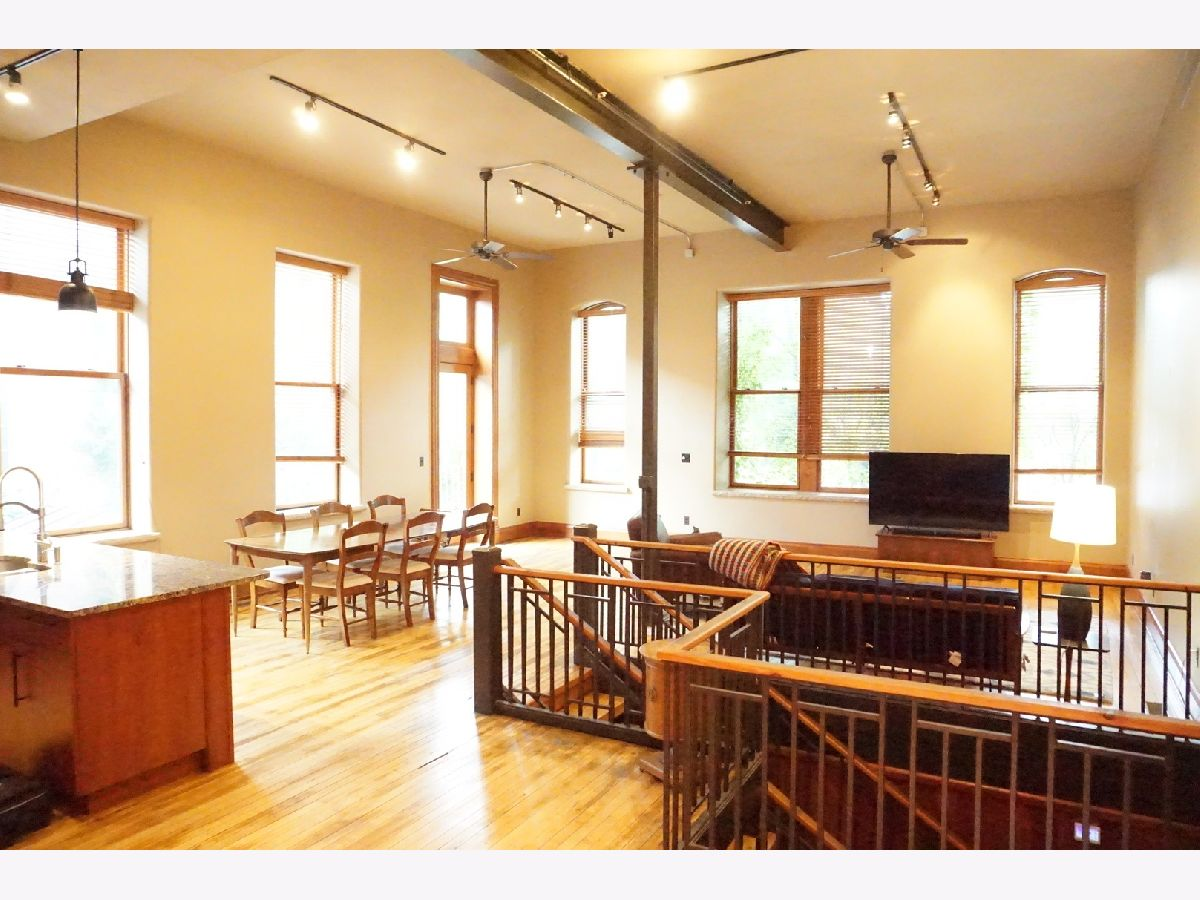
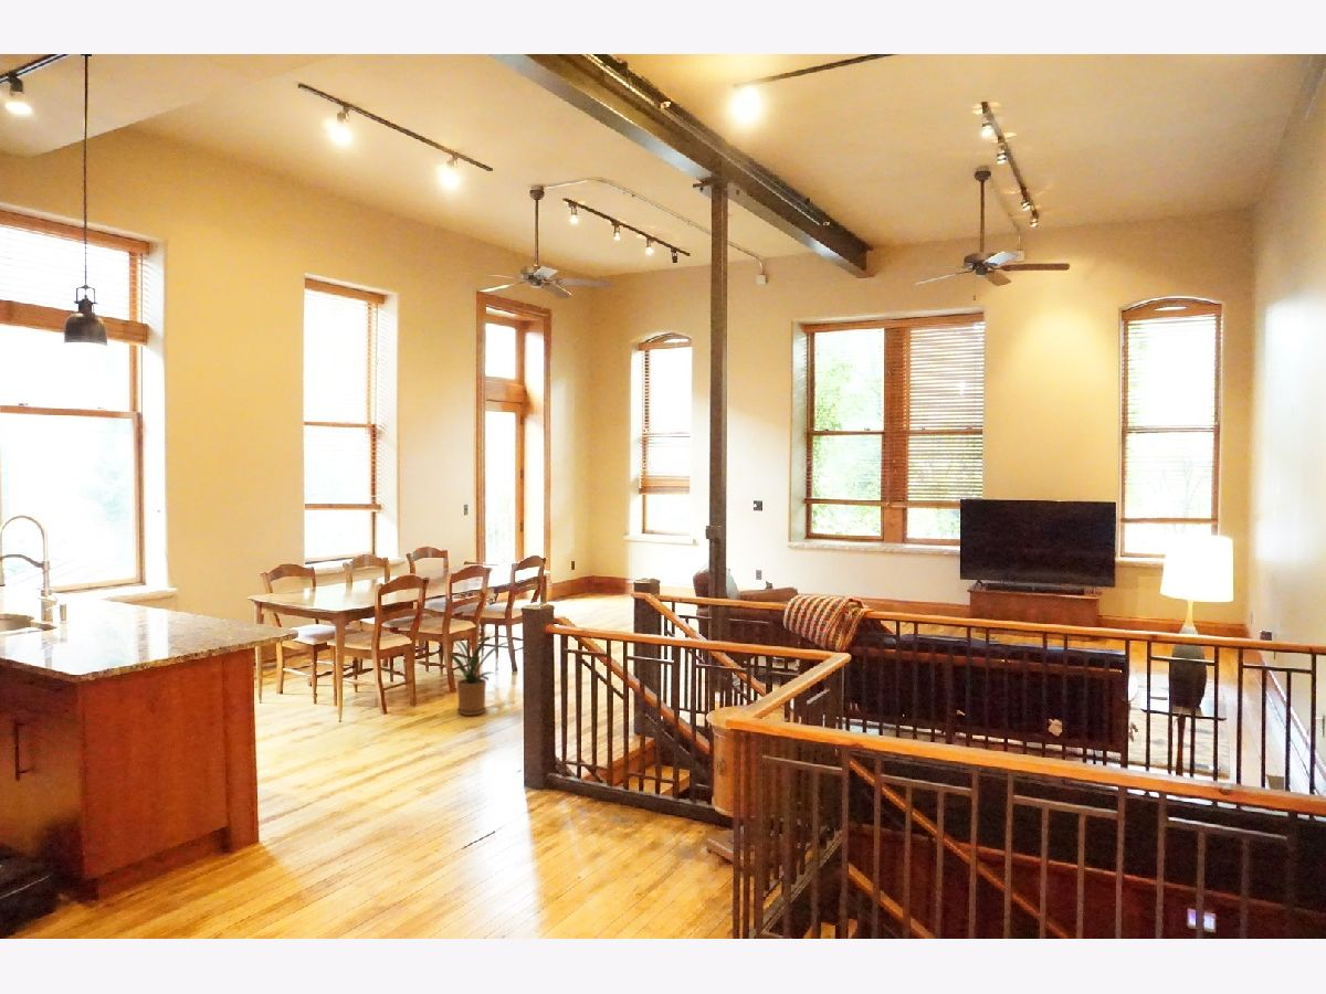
+ house plant (472, 674)
